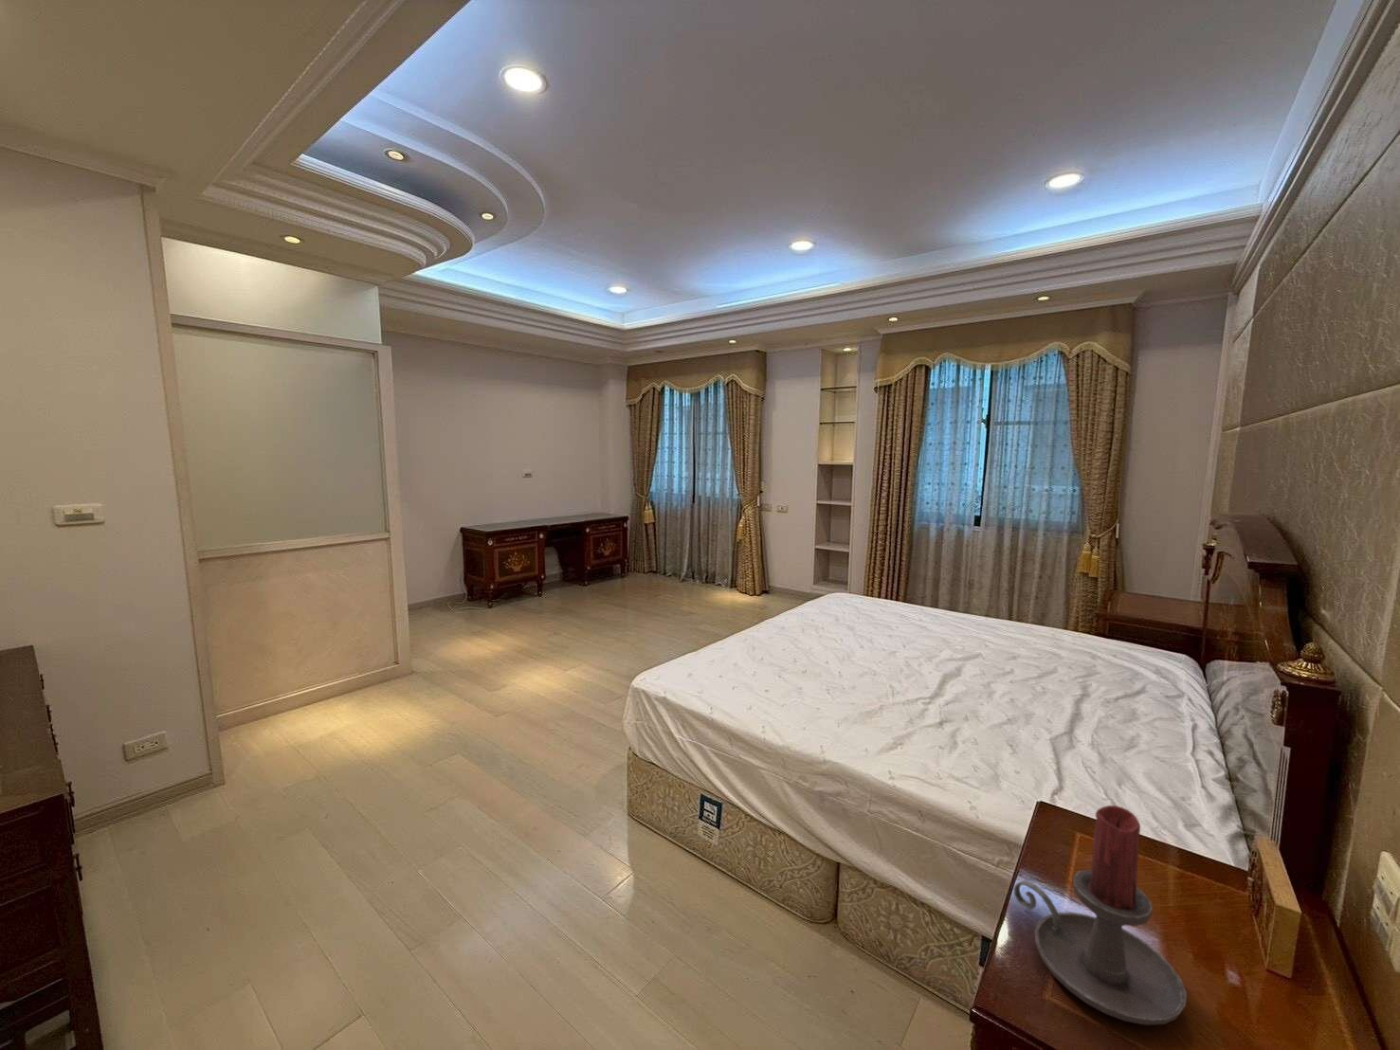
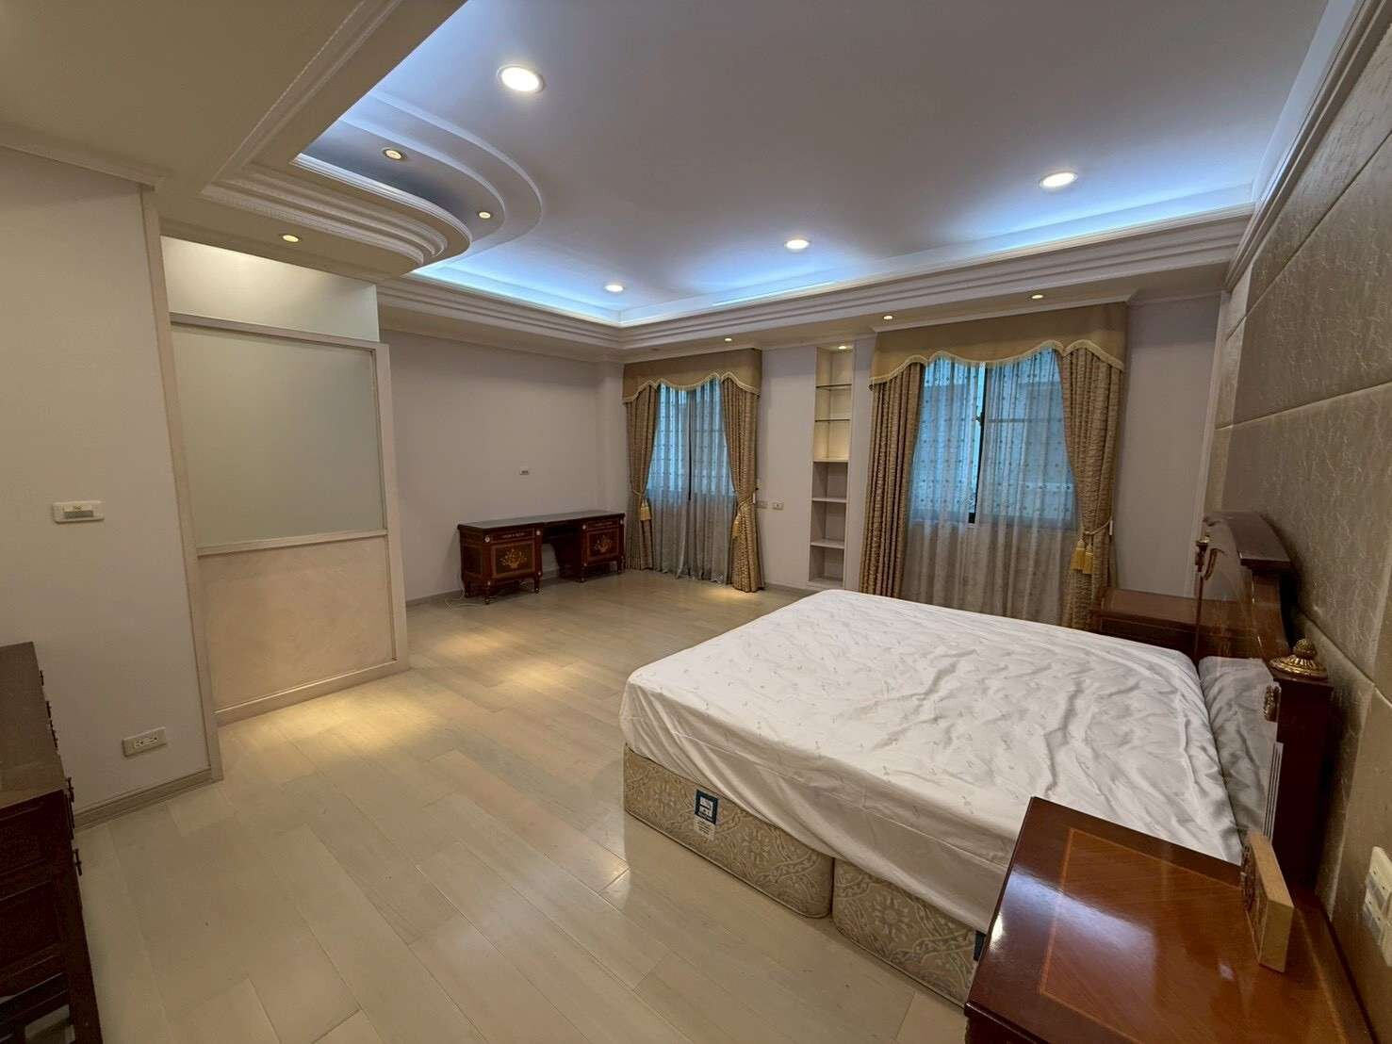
- candle holder (1092, 882)
